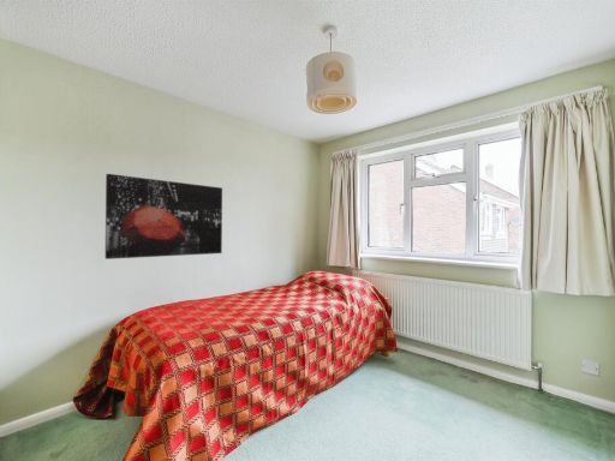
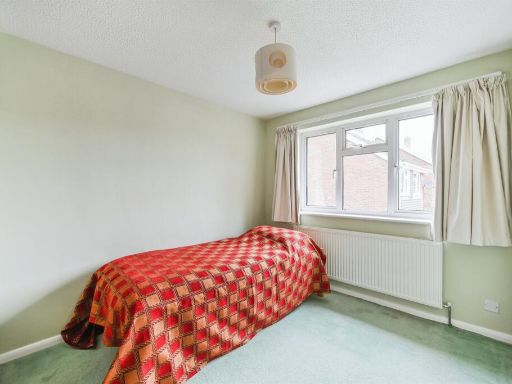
- wall art (171, 218)
